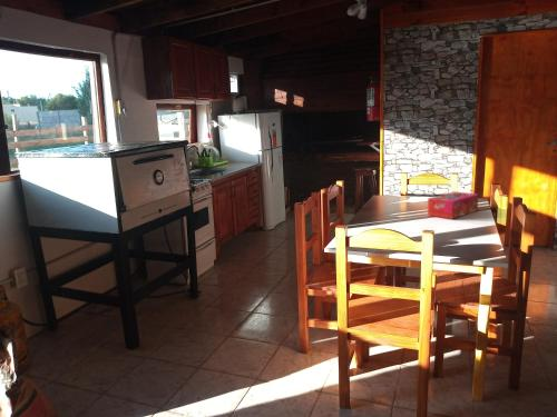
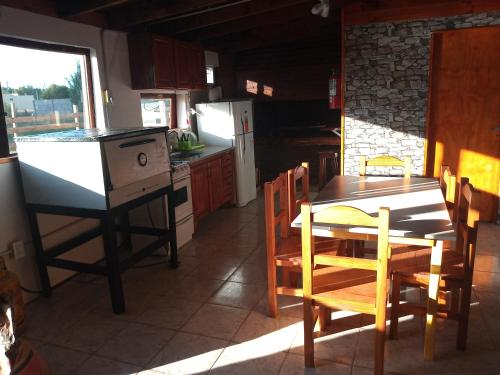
- tissue box (452, 205)
